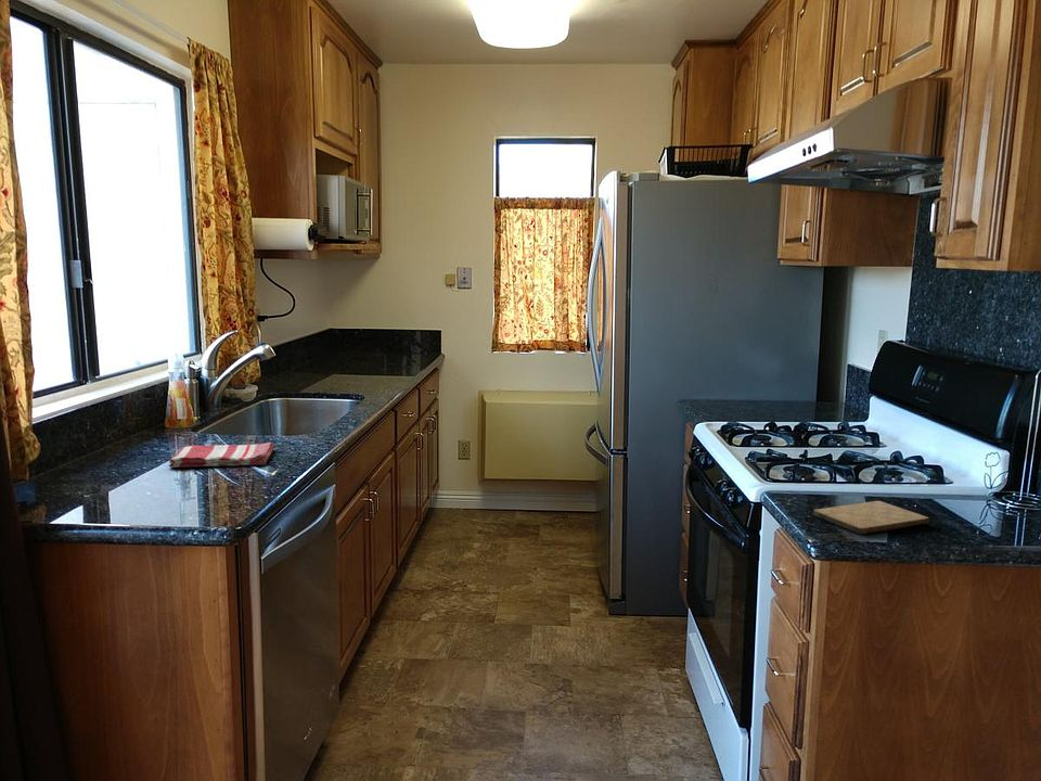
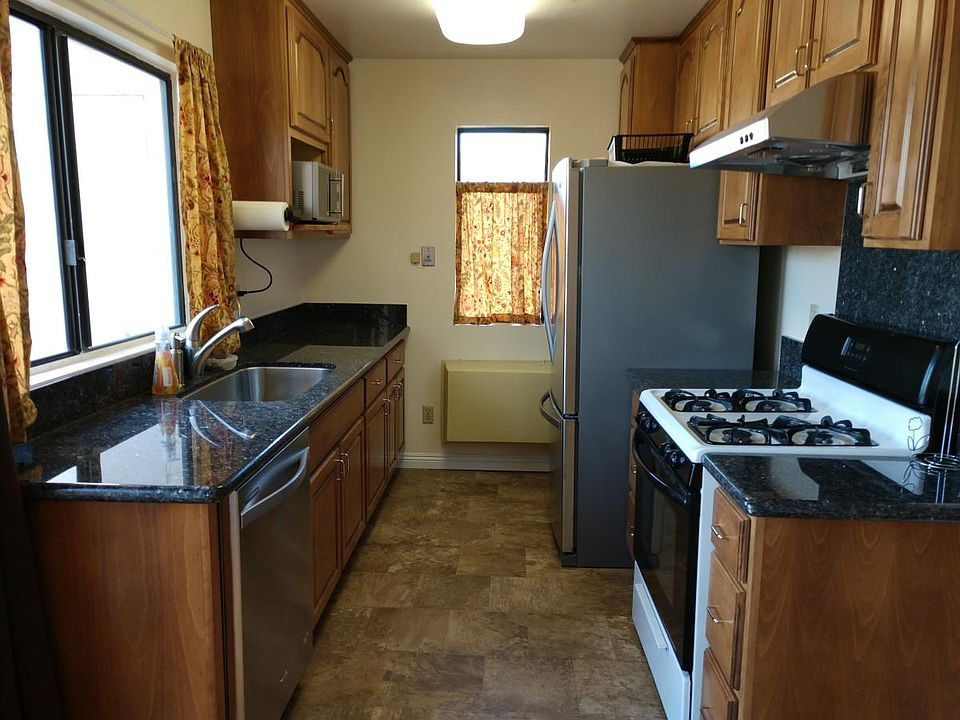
- dish towel (223, 453)
- cutting board (870, 516)
